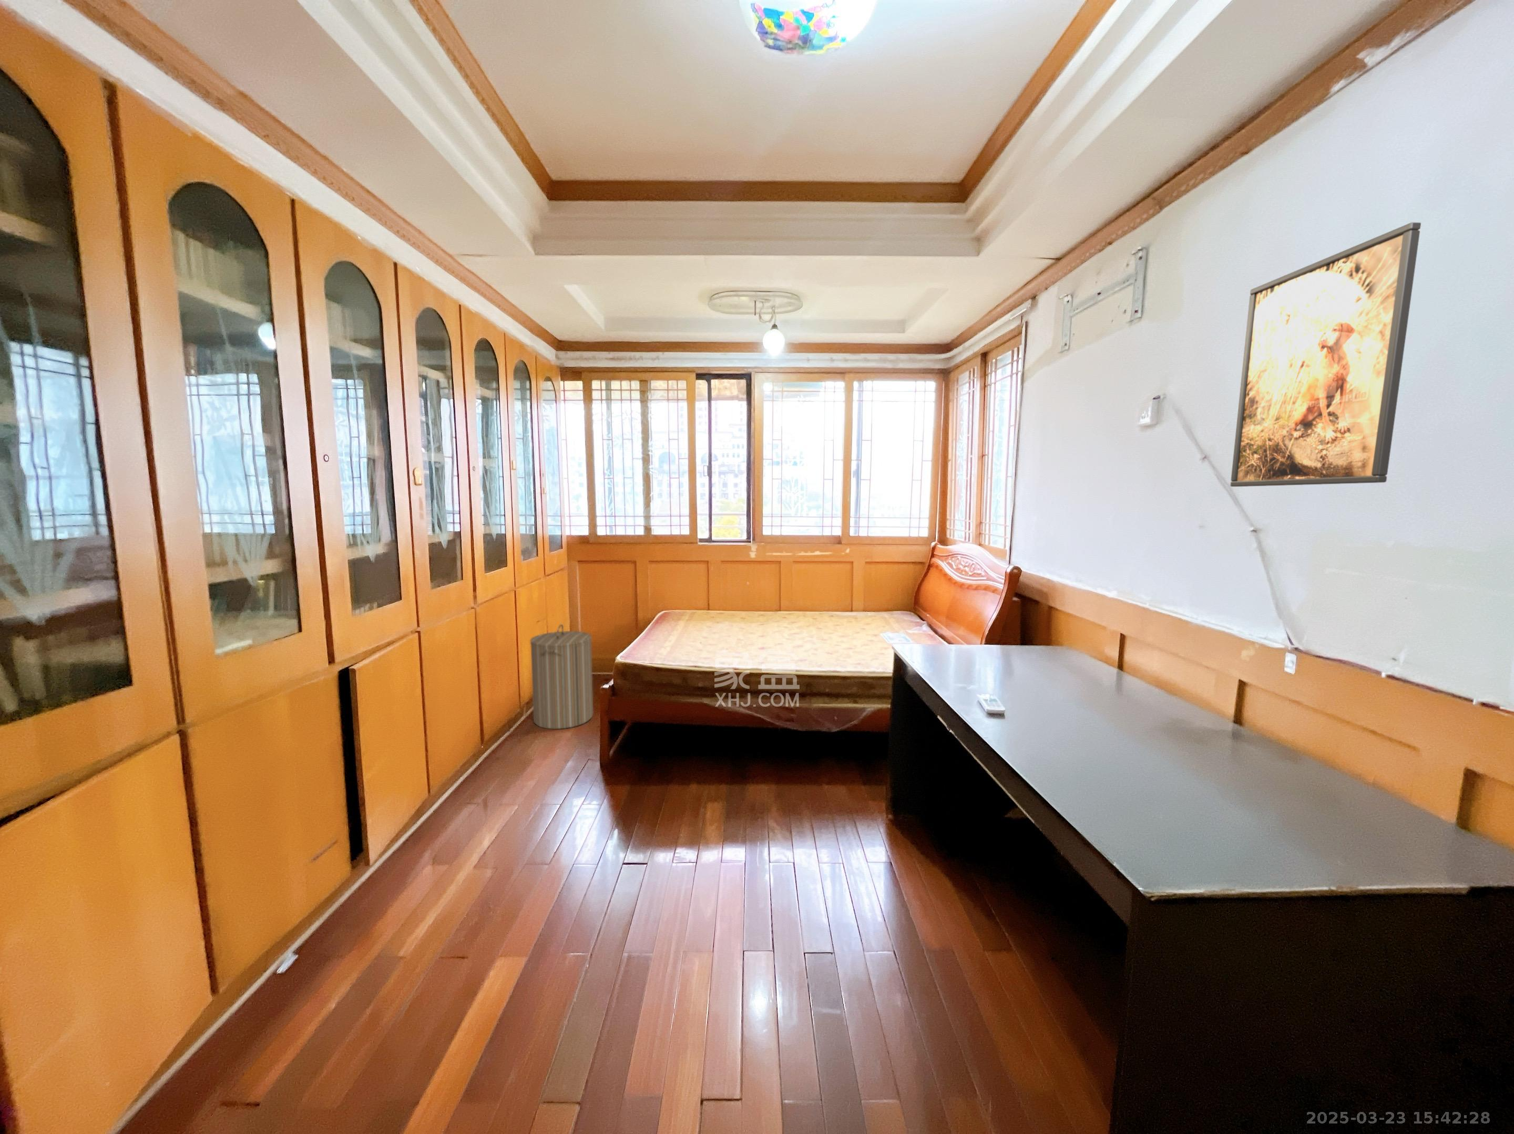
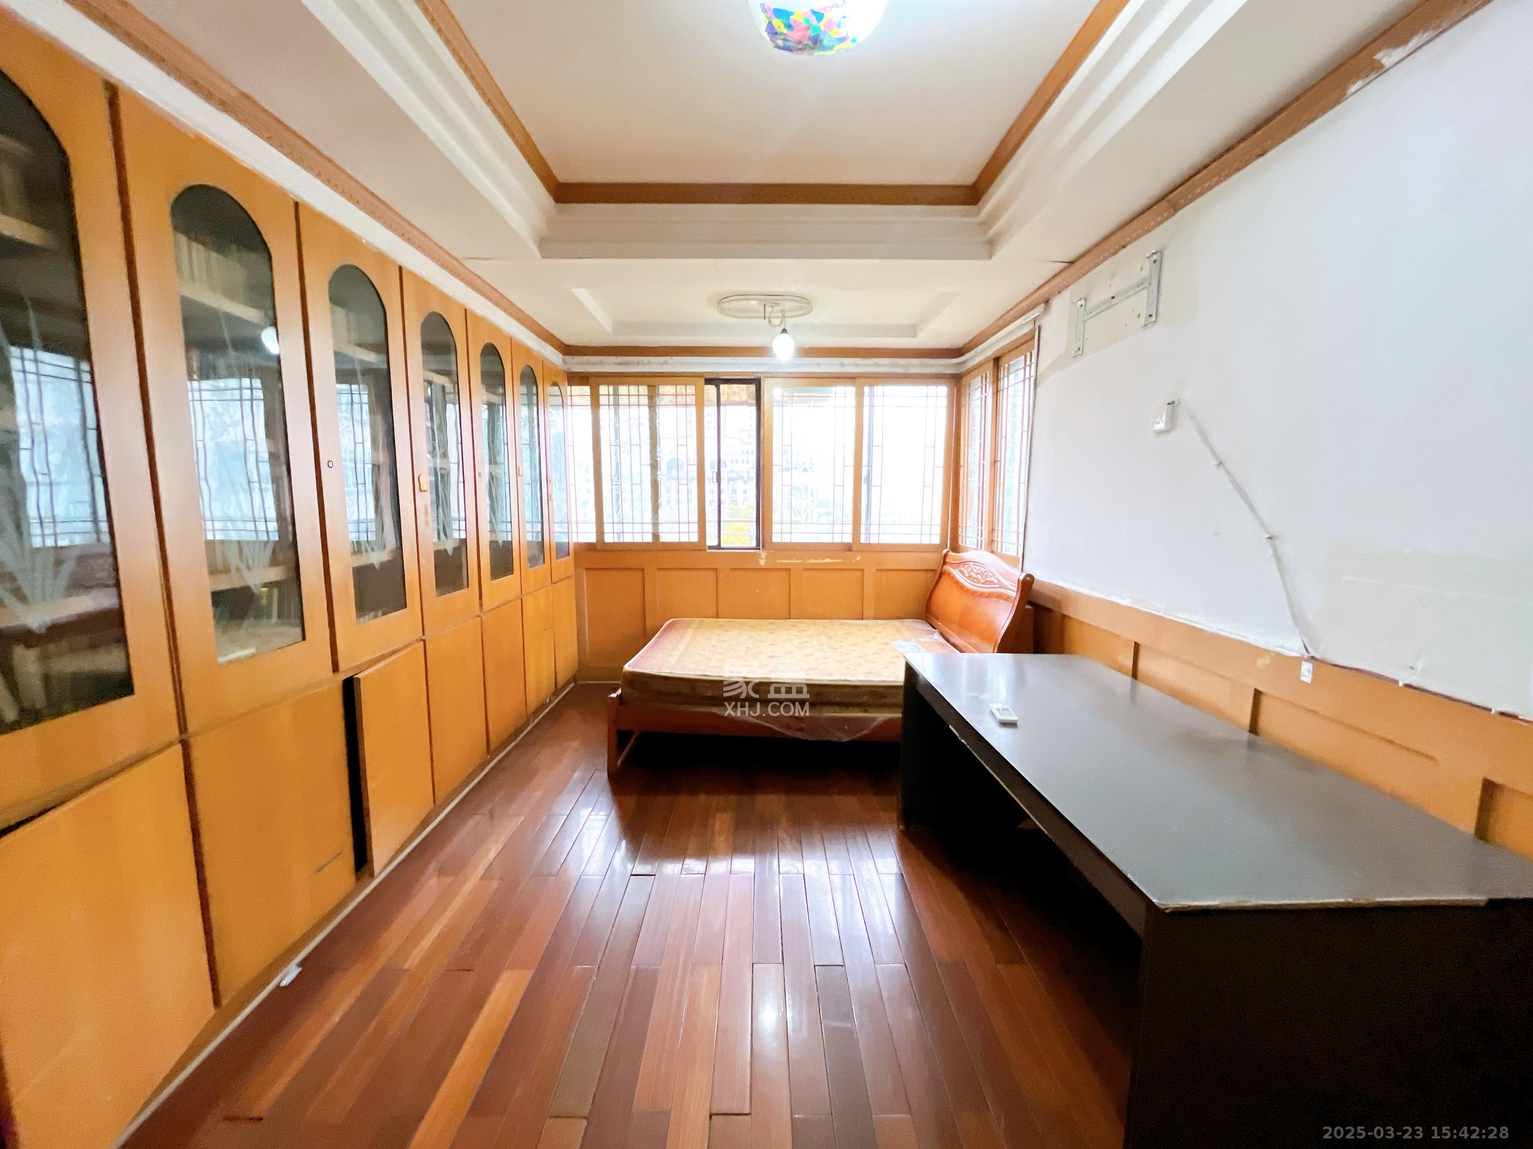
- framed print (1310, 375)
- laundry hamper (561, 672)
